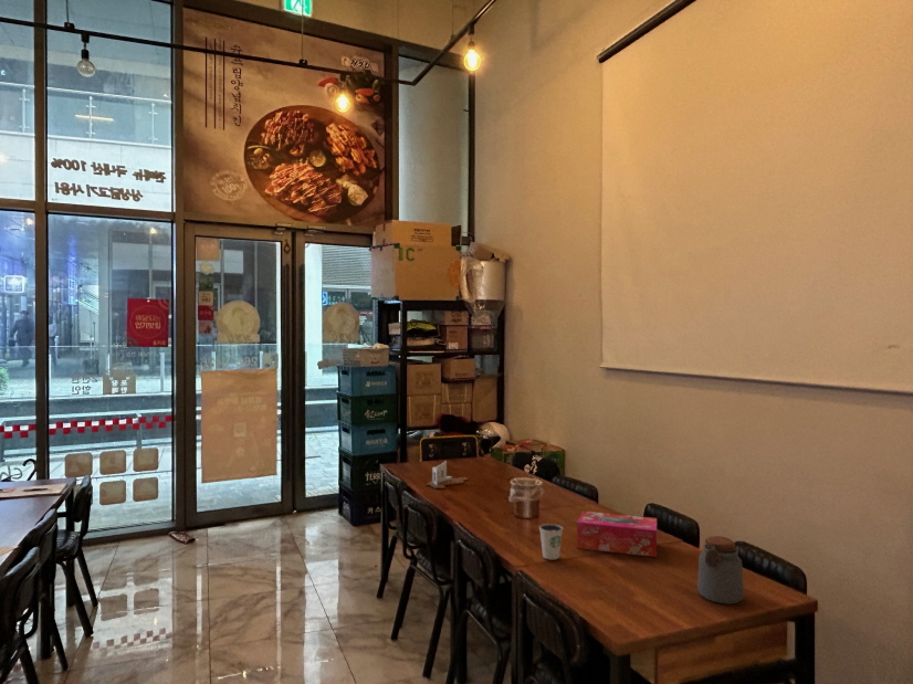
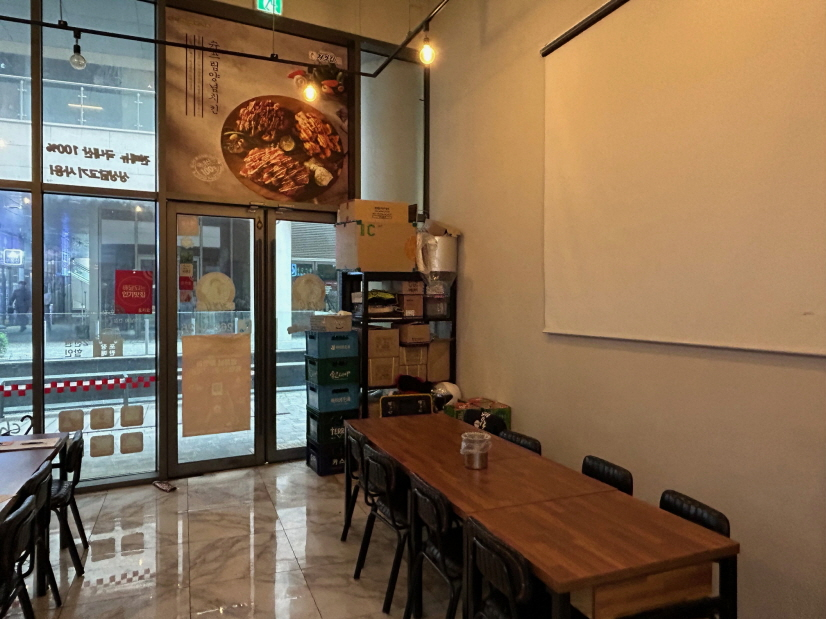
- dixie cup (550, 541)
- tissue box (617, 533)
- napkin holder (445, 473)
- jar (720, 567)
